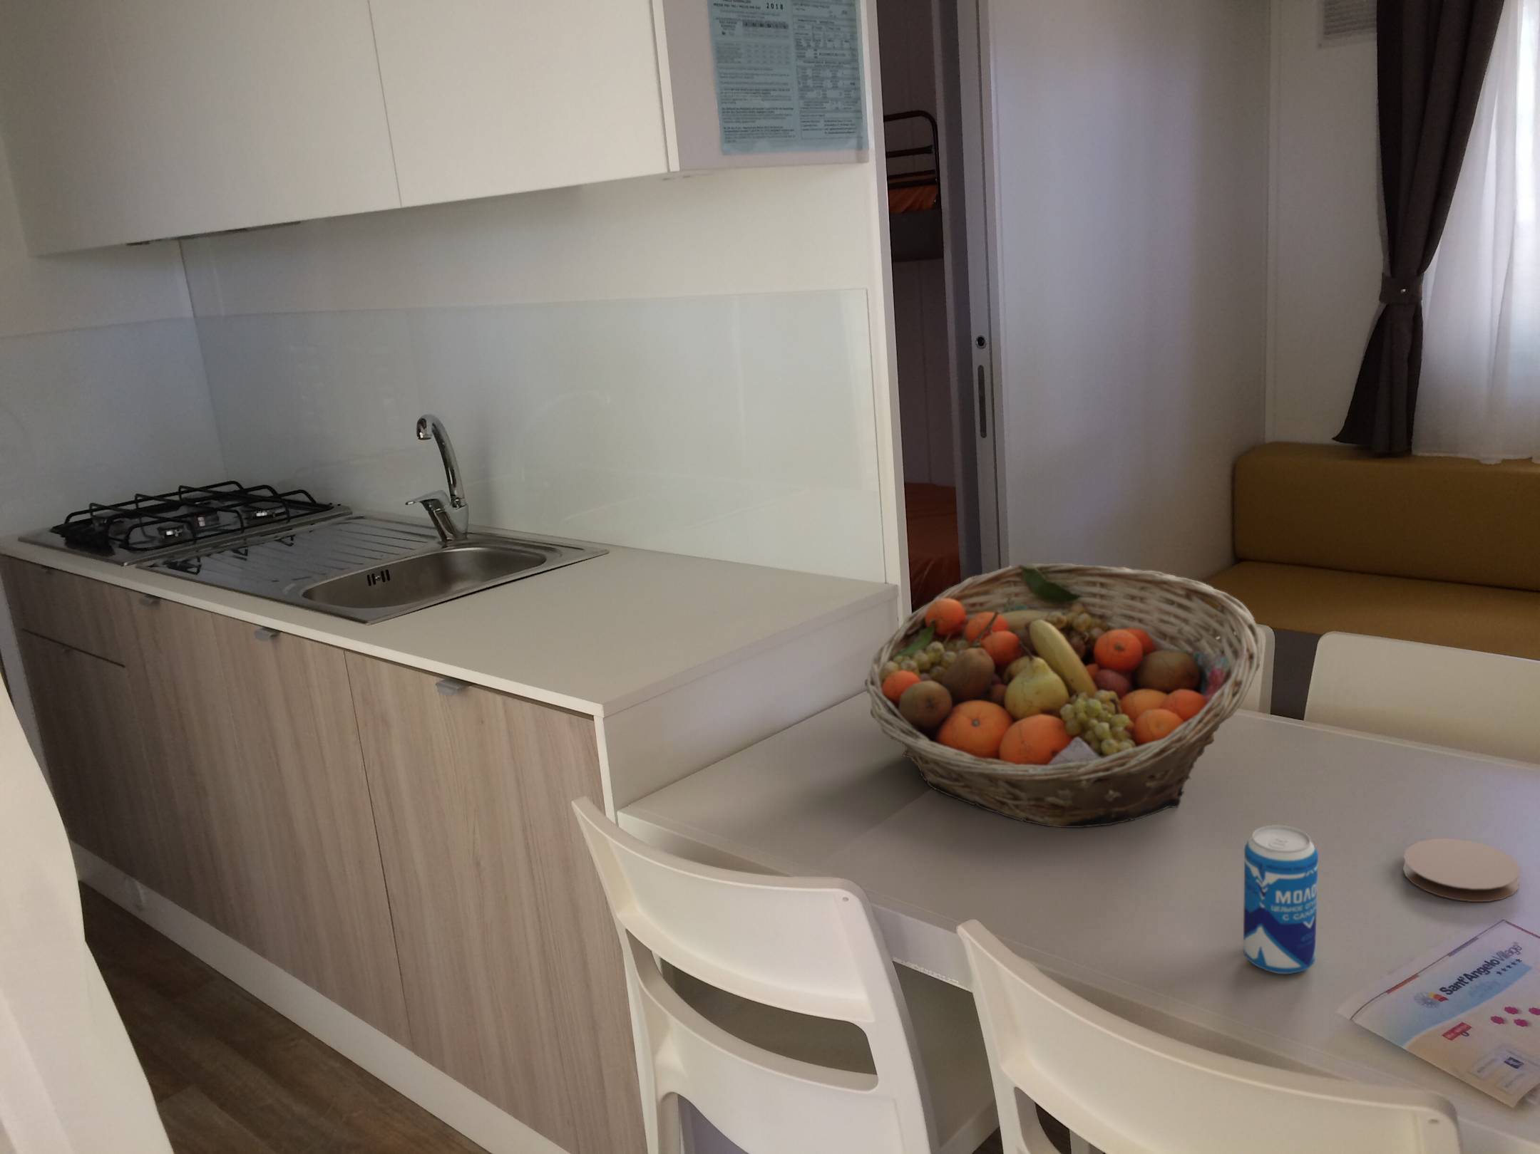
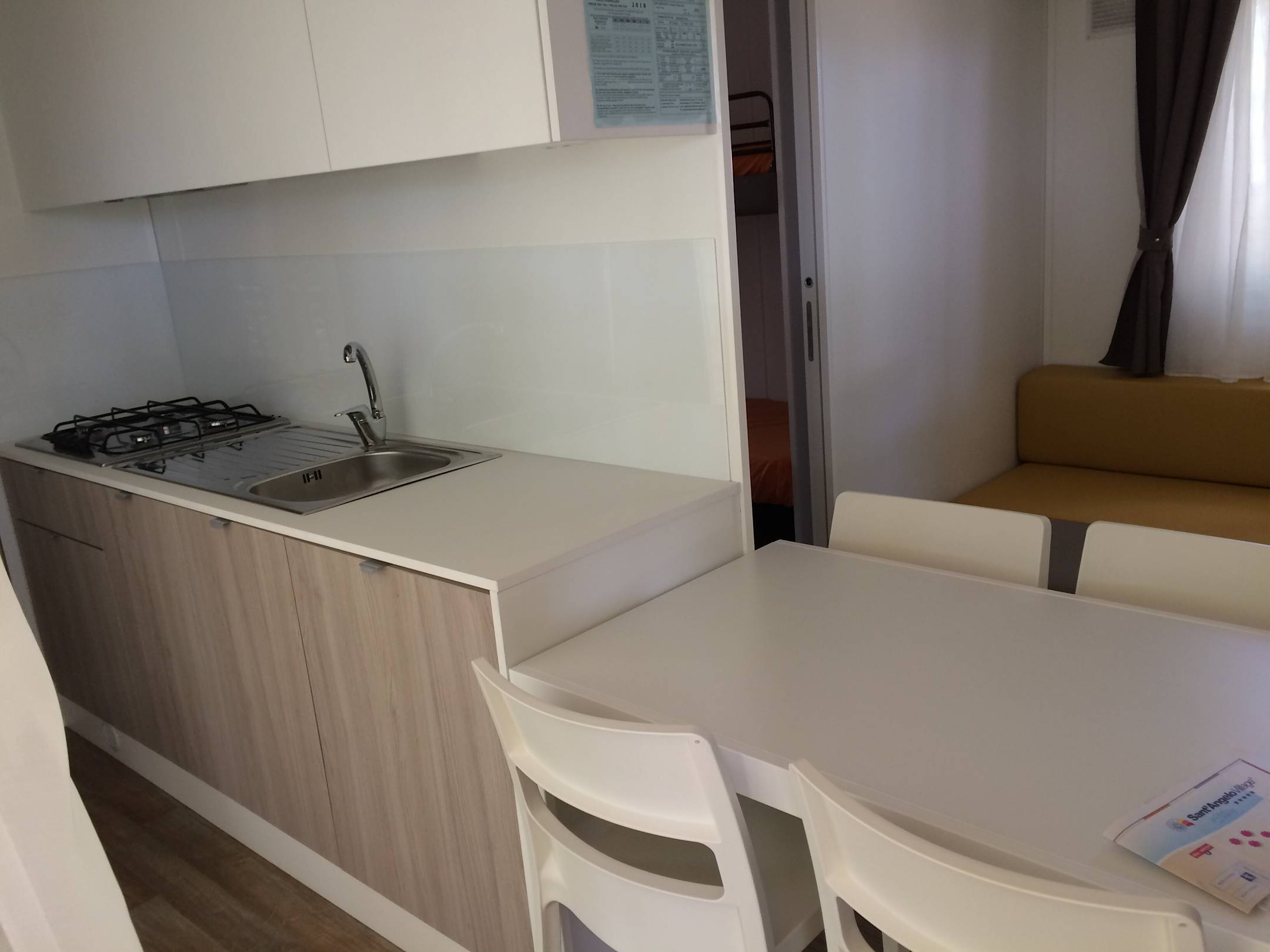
- beverage can (1279, 899)
- coaster (1460, 868)
- fruit basket (1053, 686)
